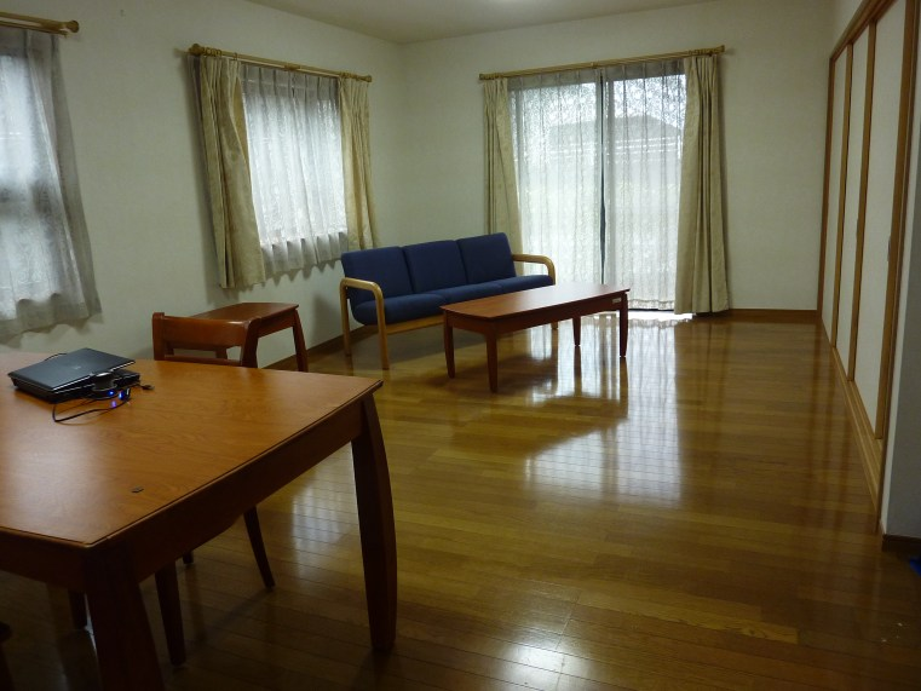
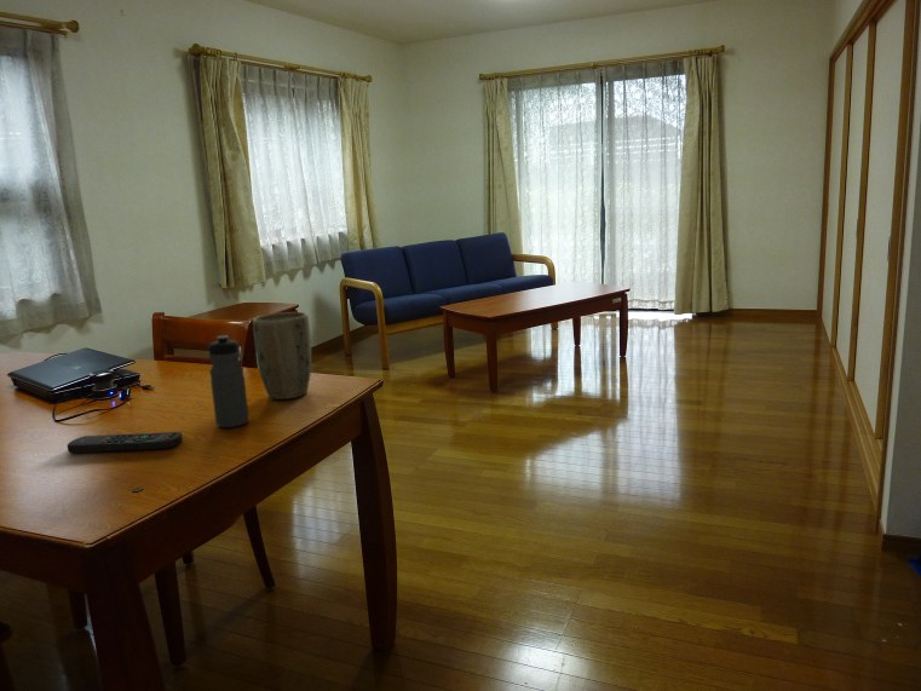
+ water bottle (228, 380)
+ plant pot (284, 355)
+ remote control (125, 440)
